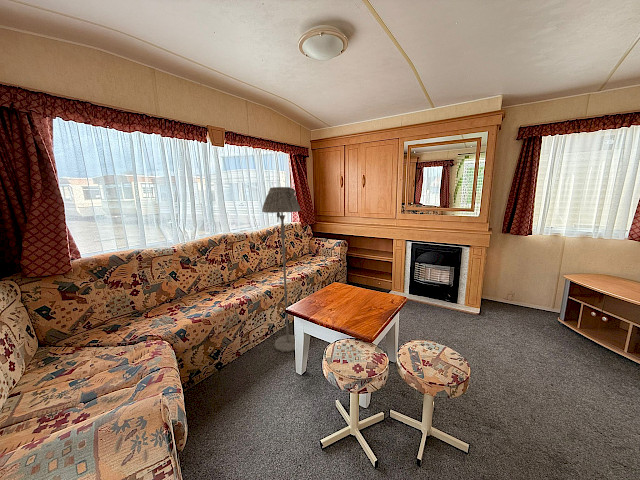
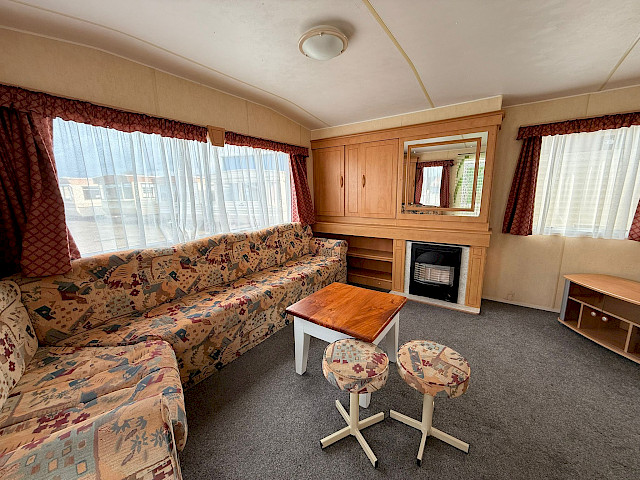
- floor lamp (284, 269)
